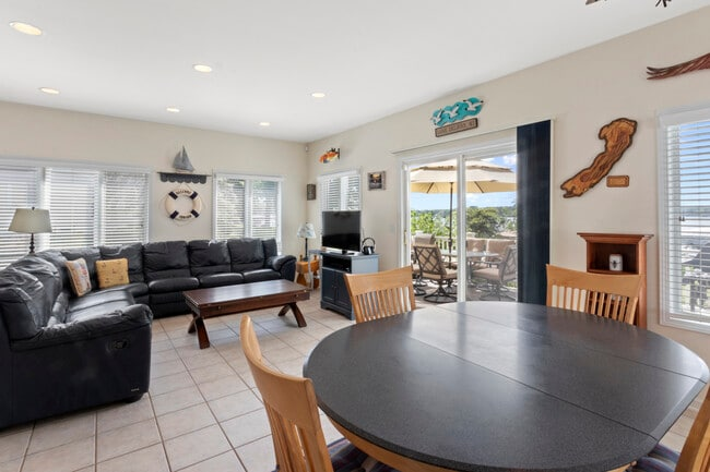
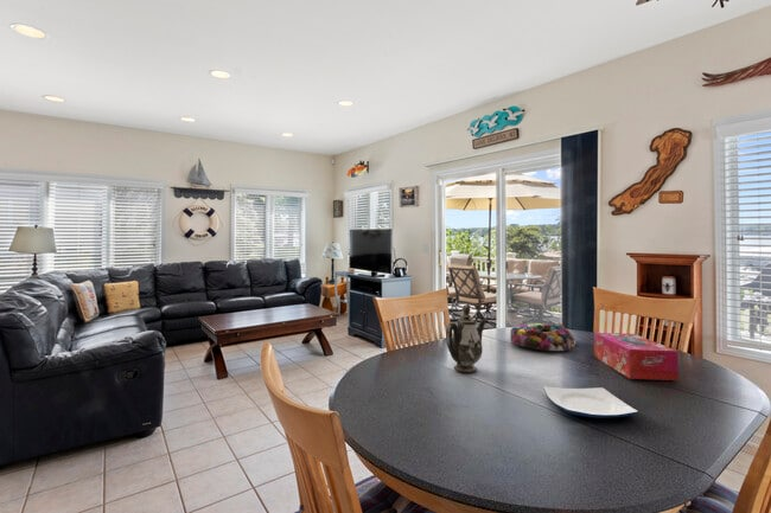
+ plate (586, 402)
+ teapot (466, 336)
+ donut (541, 333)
+ tissue box (631, 353)
